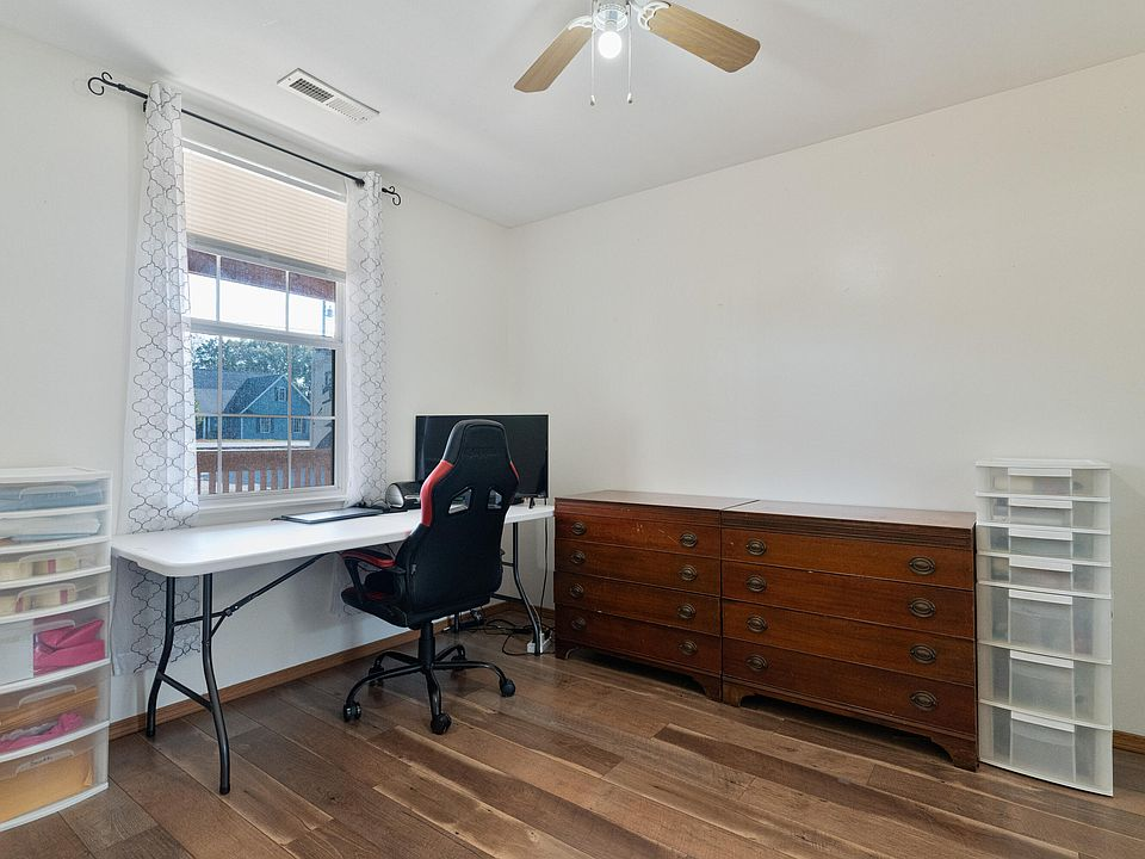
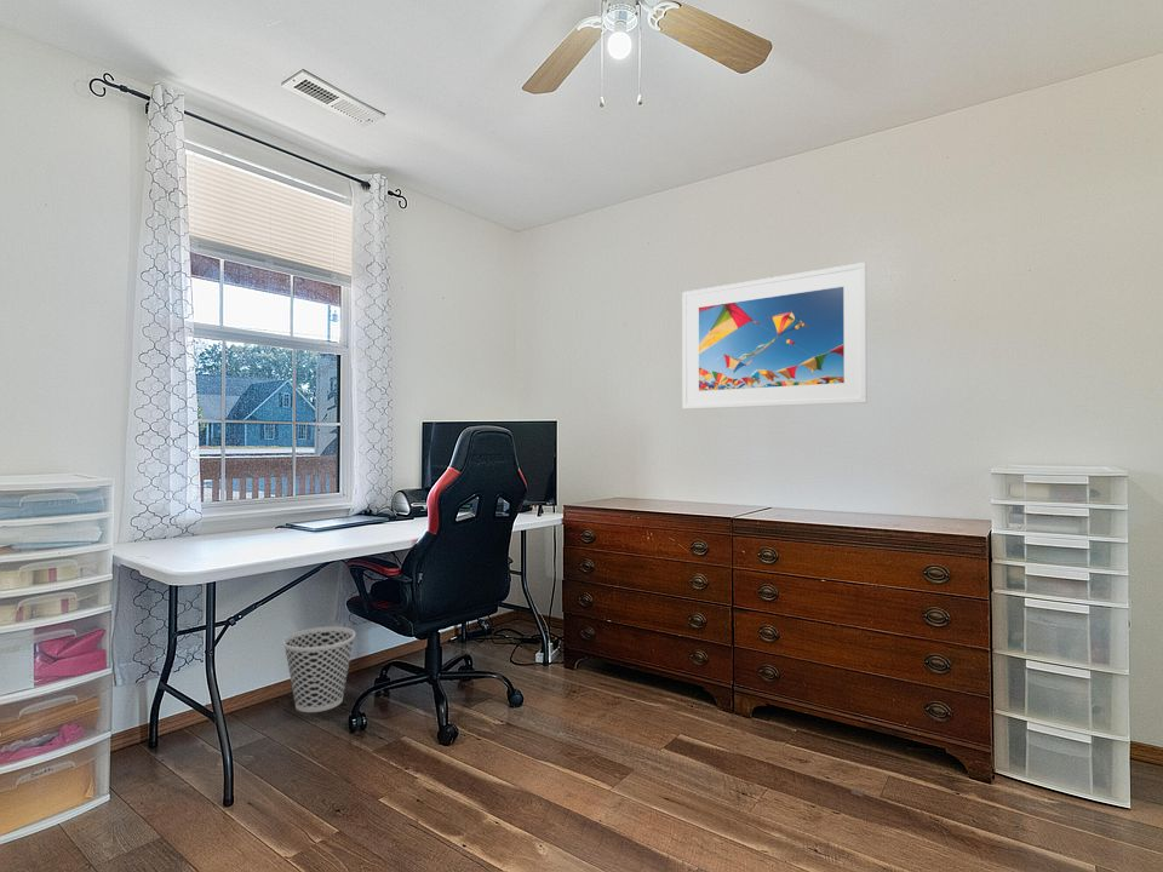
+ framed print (766, 342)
+ wastebasket (319, 670)
